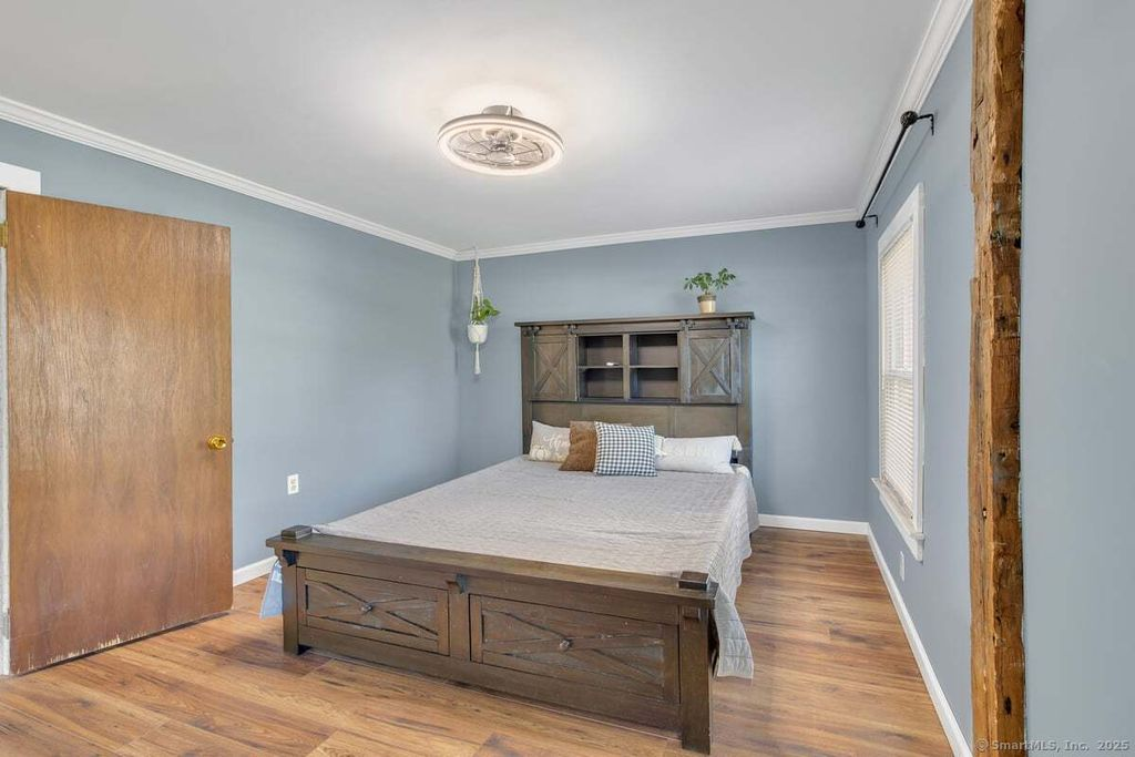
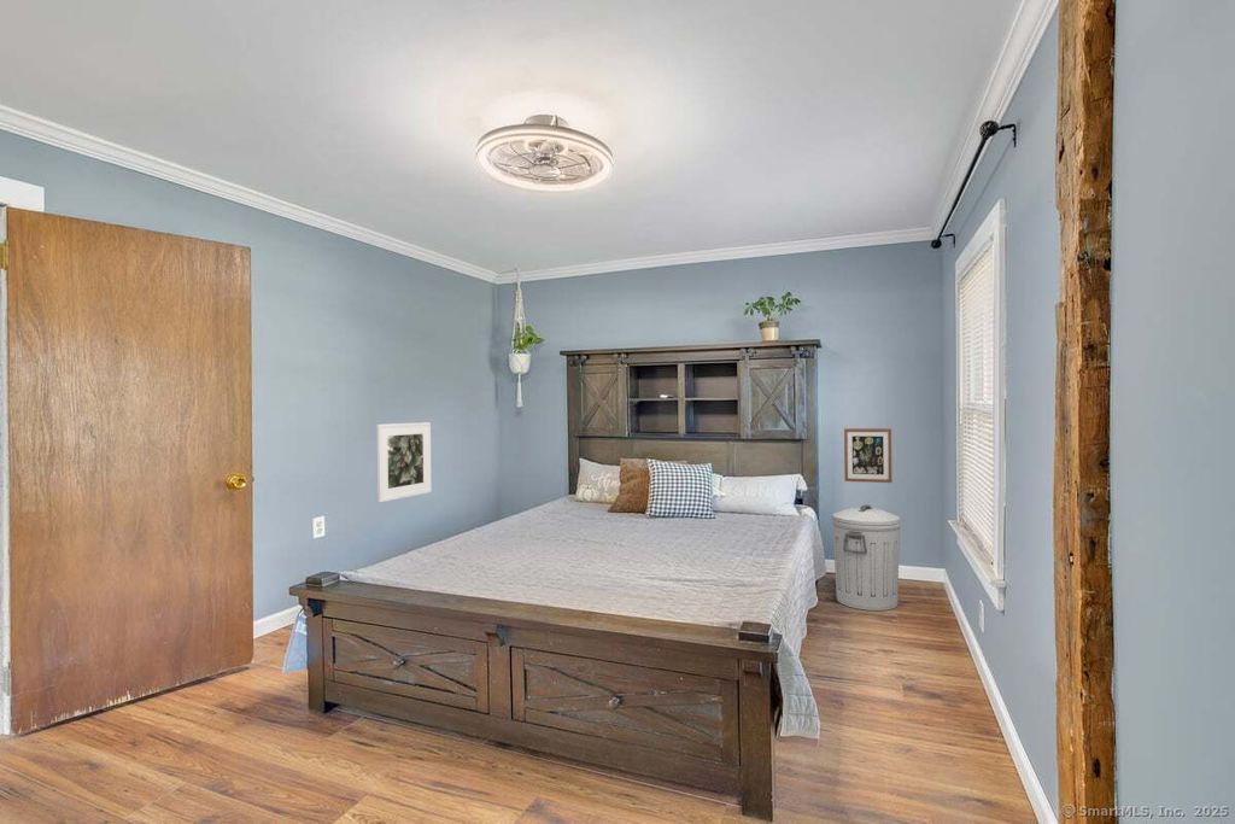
+ wall art (867, 455)
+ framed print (405, 460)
+ trash can (866, 553)
